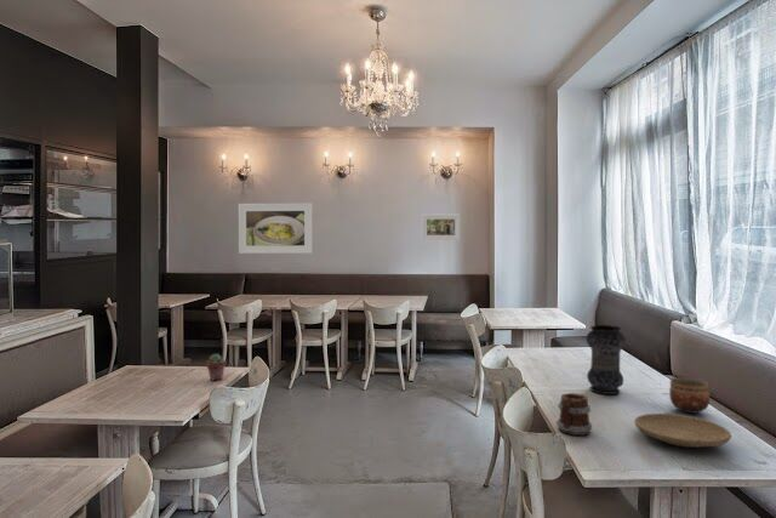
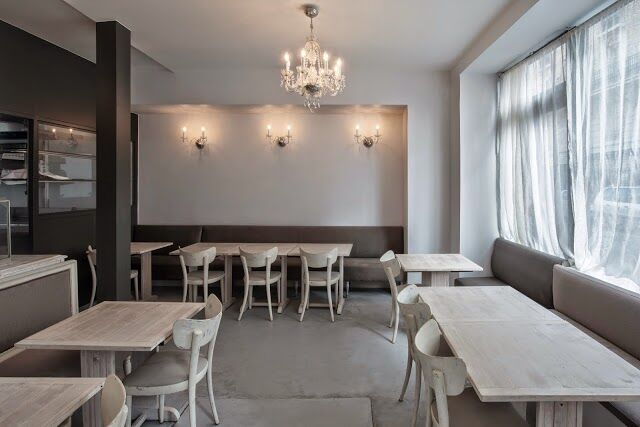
- potted succulent (216, 365)
- plate (680, 432)
- bowl (689, 395)
- mug (572, 412)
- vase (605, 358)
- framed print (275, 228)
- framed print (440, 227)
